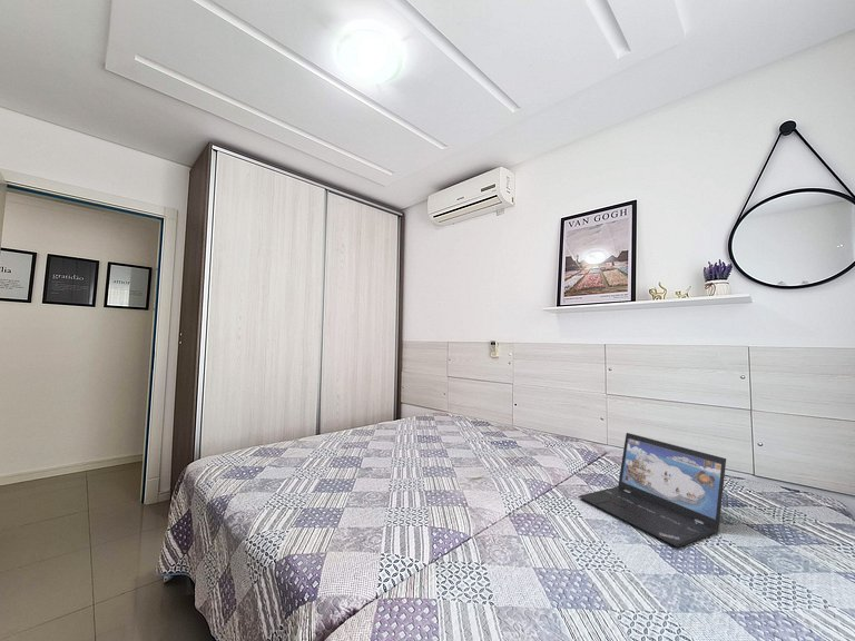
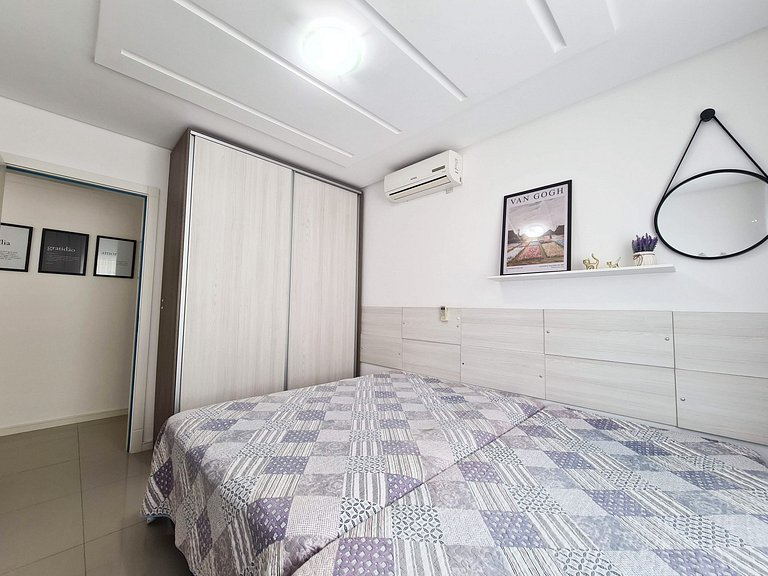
- laptop (646, 480)
